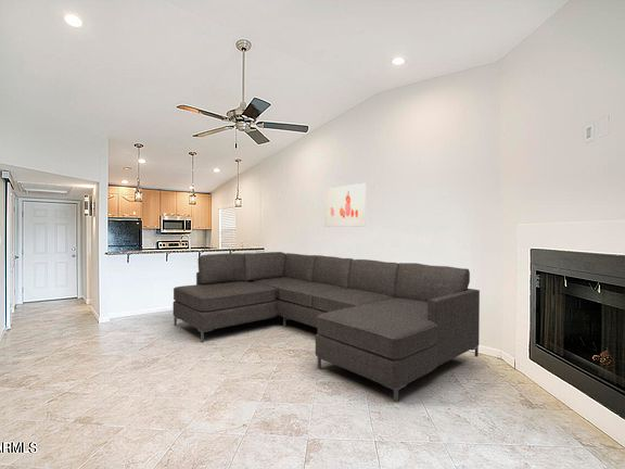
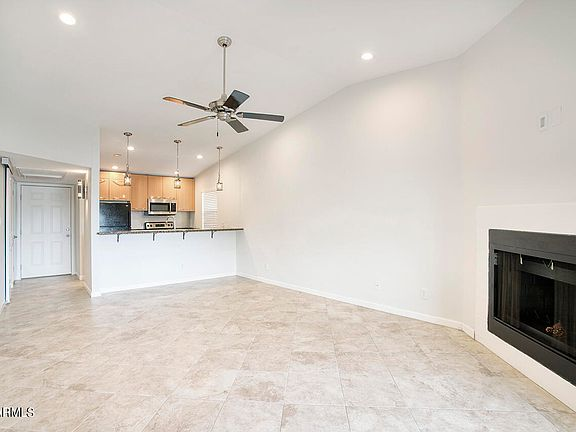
- wall art (343, 206)
- sofa (305, 299)
